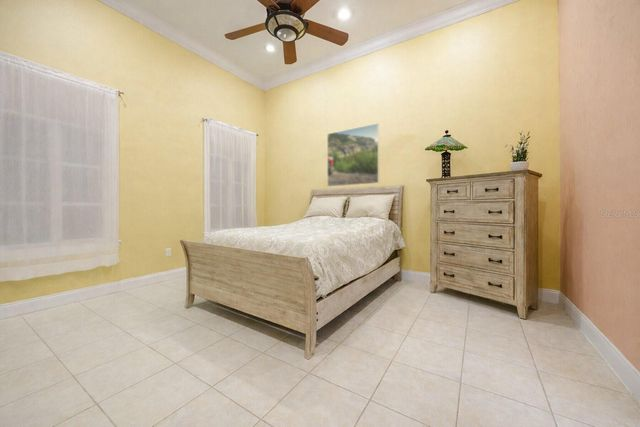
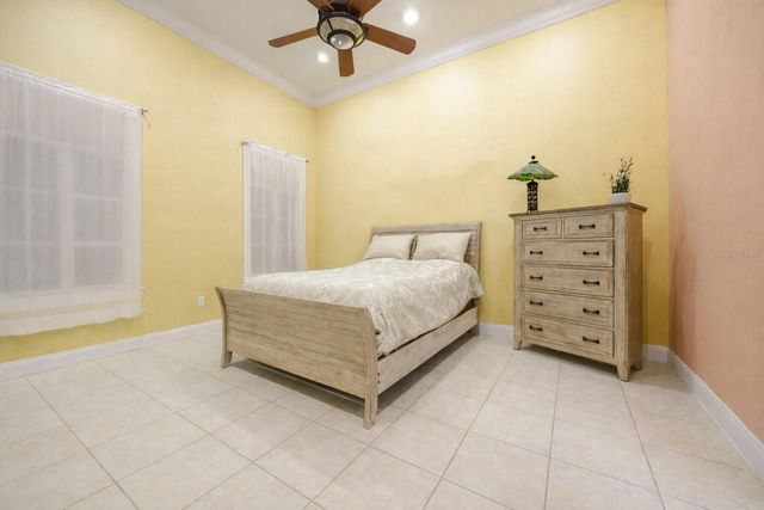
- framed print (351, 157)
